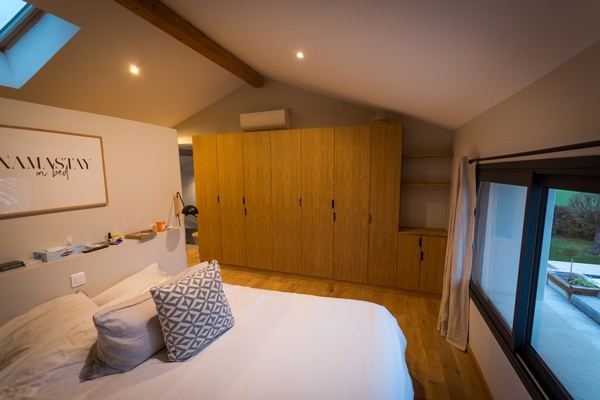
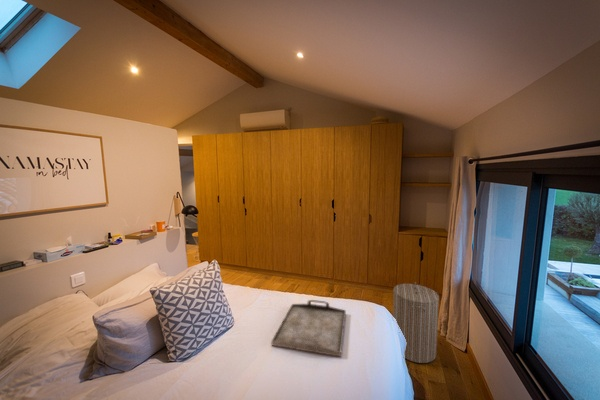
+ serving tray (312, 322)
+ laundry hamper (414, 316)
